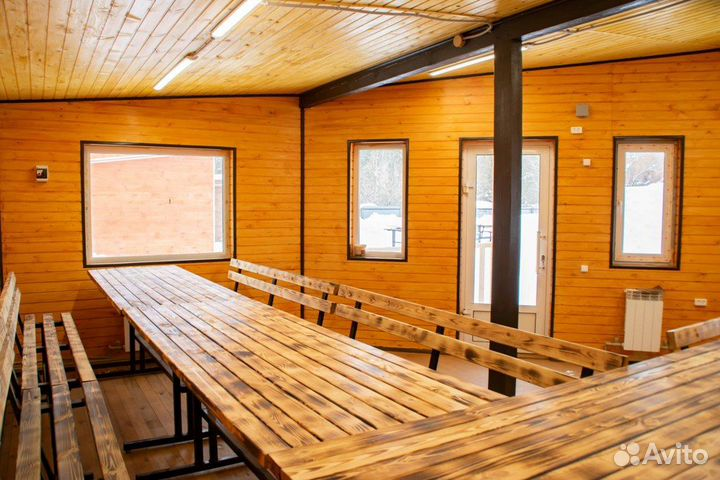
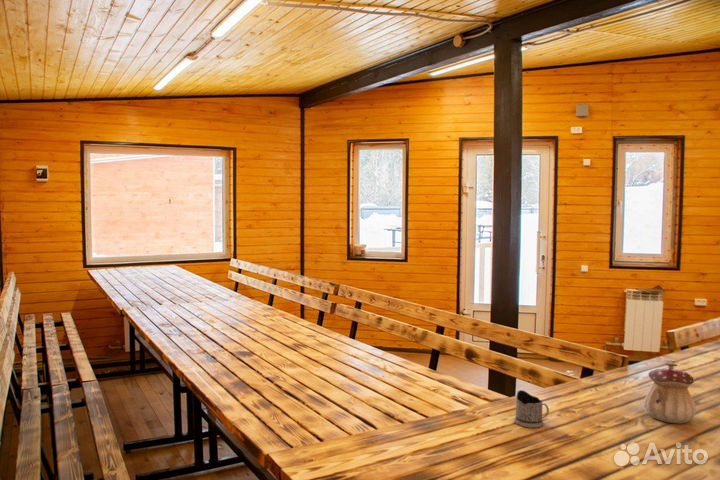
+ tea glass holder (532, 409)
+ teapot (668, 390)
